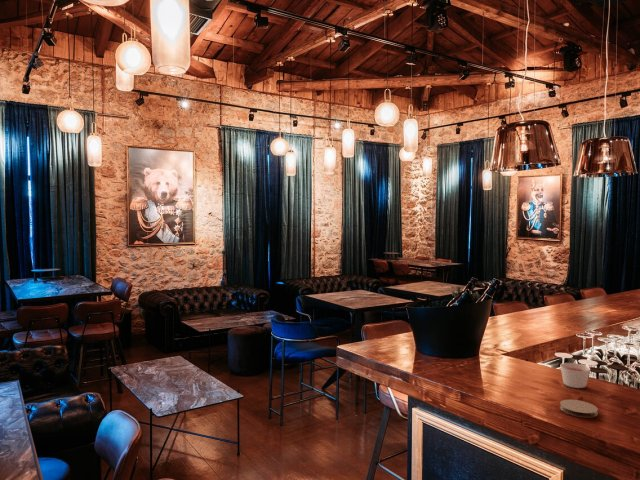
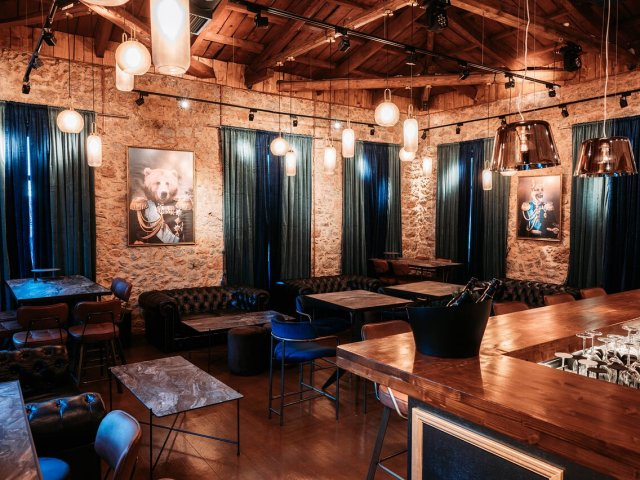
- coaster (578, 408)
- candle (574, 375)
